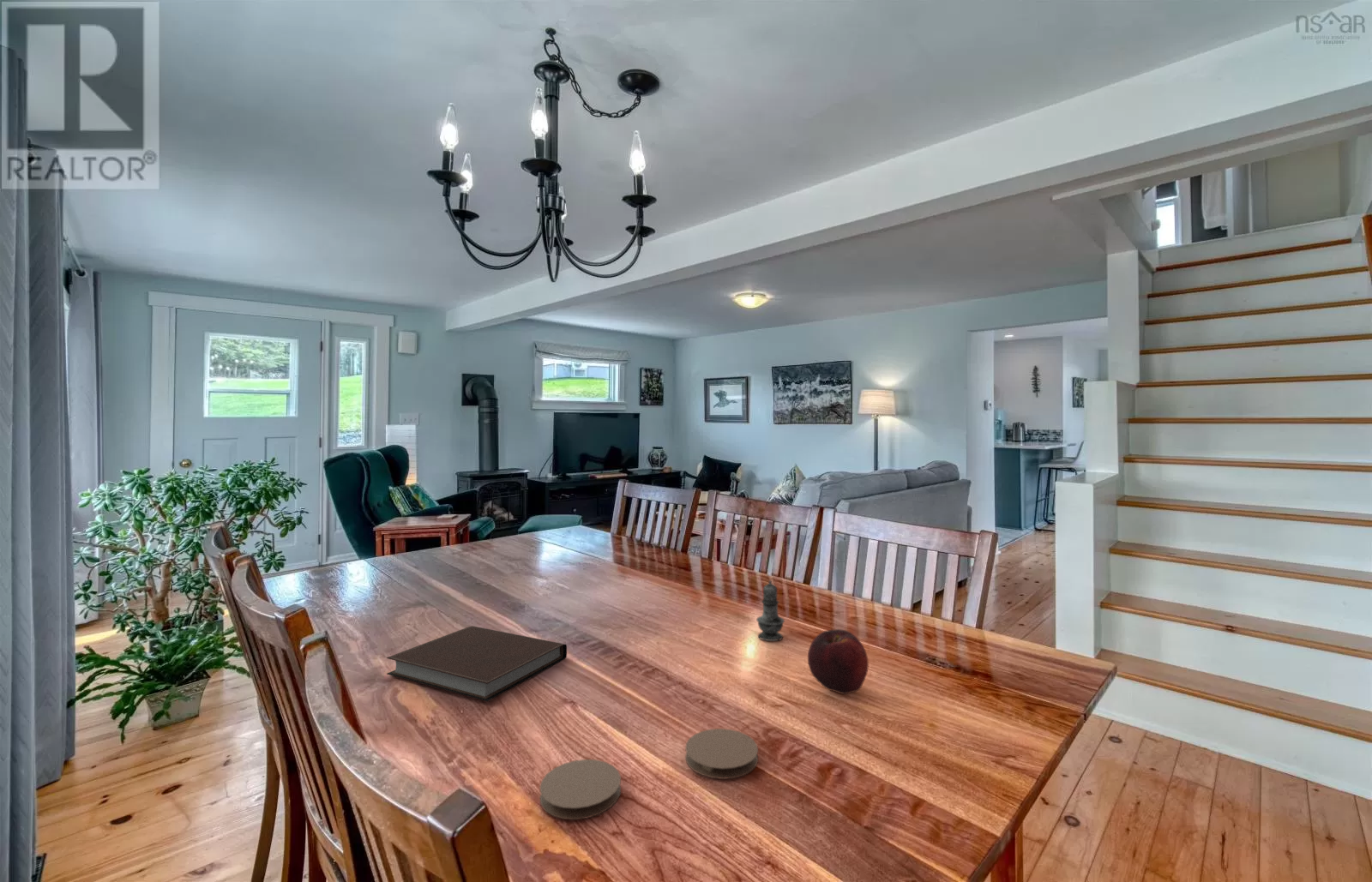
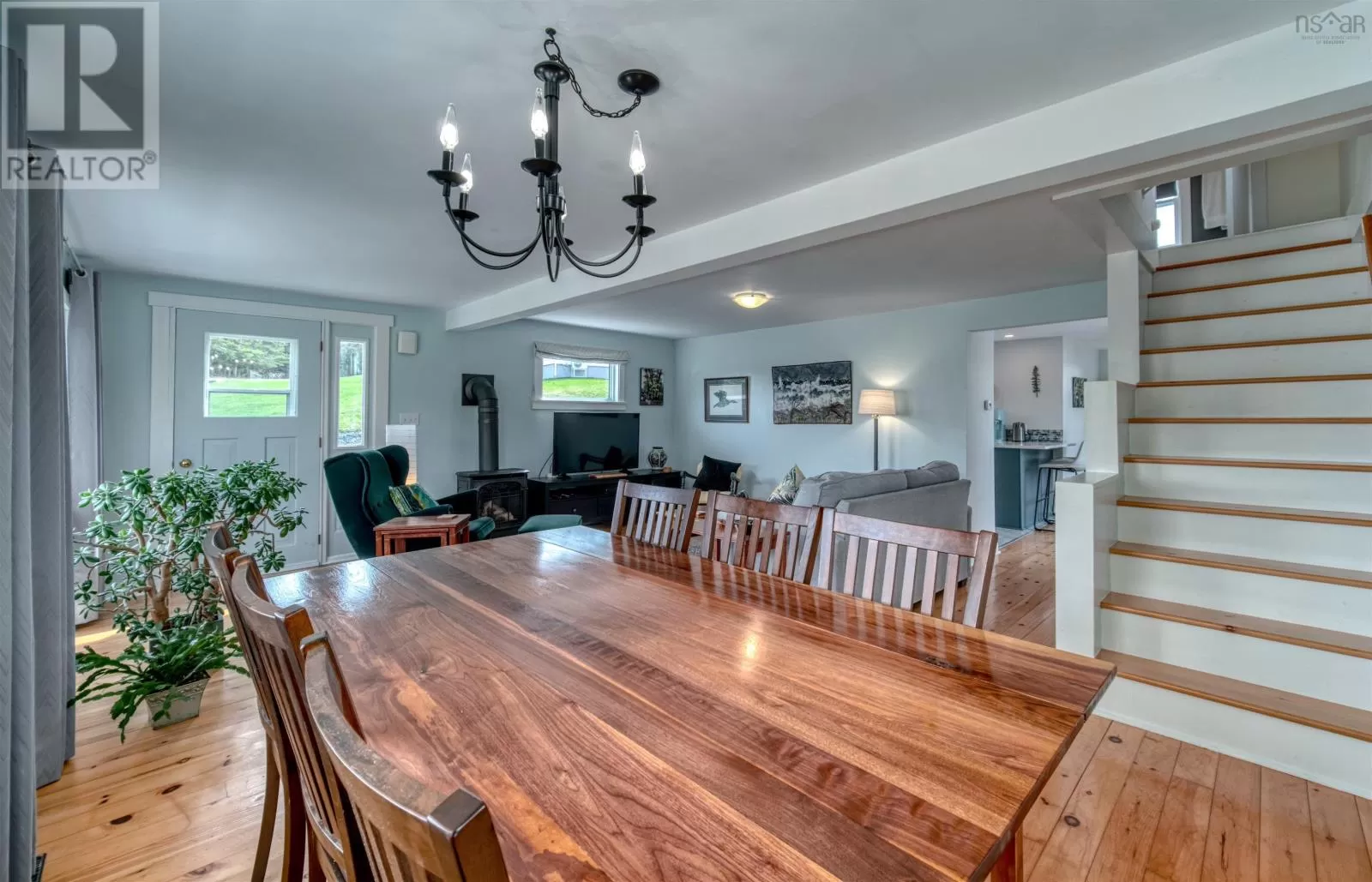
- salt shaker (770, 608)
- fruit (837, 660)
- coaster (721, 752)
- notebook (479, 657)
- coaster (581, 787)
